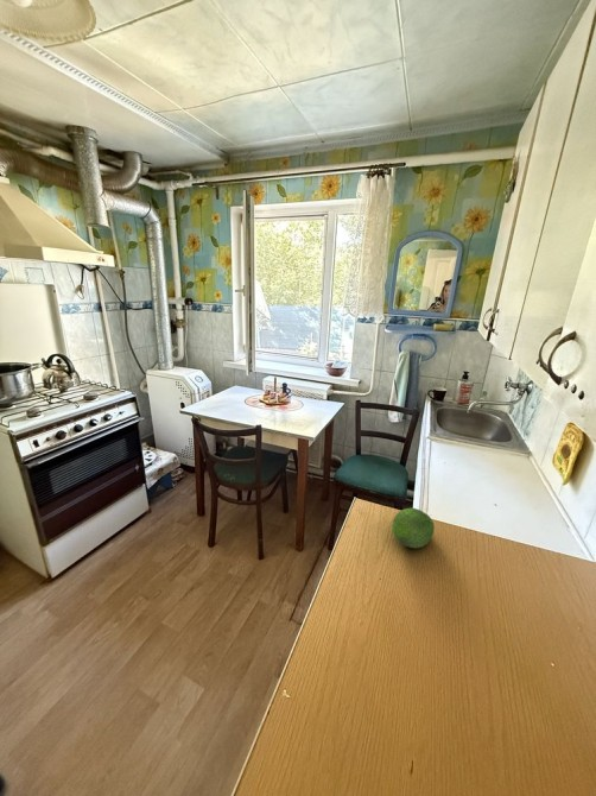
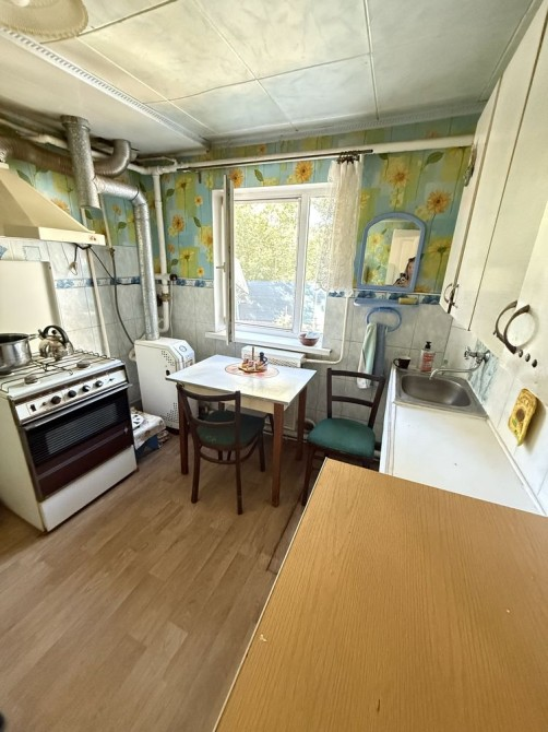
- fruit (414, 525)
